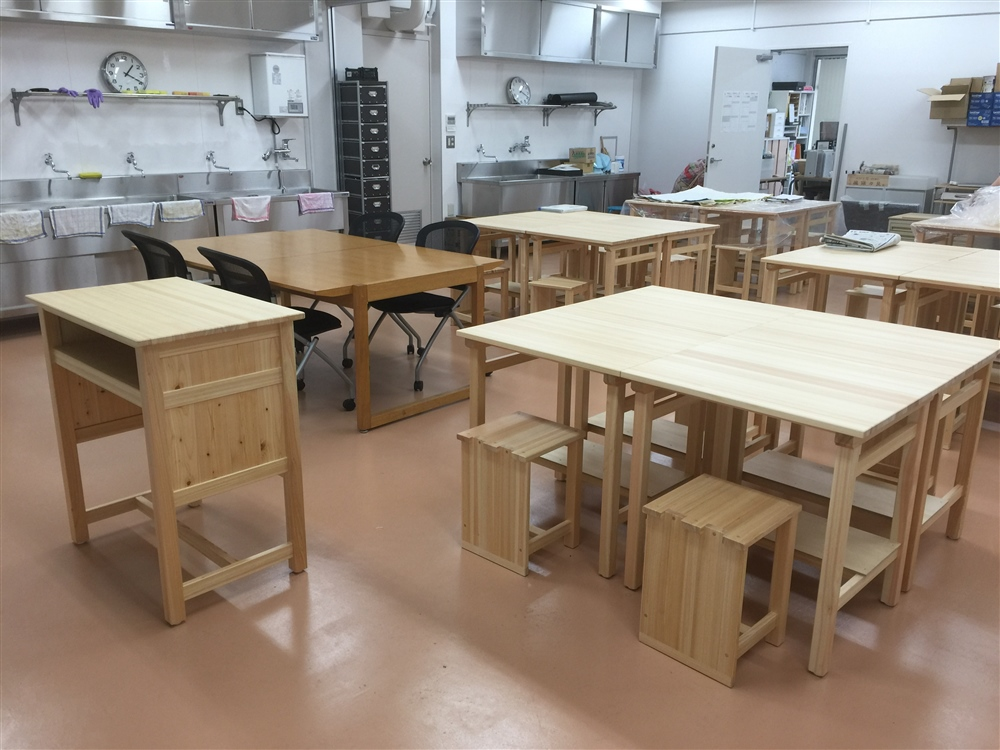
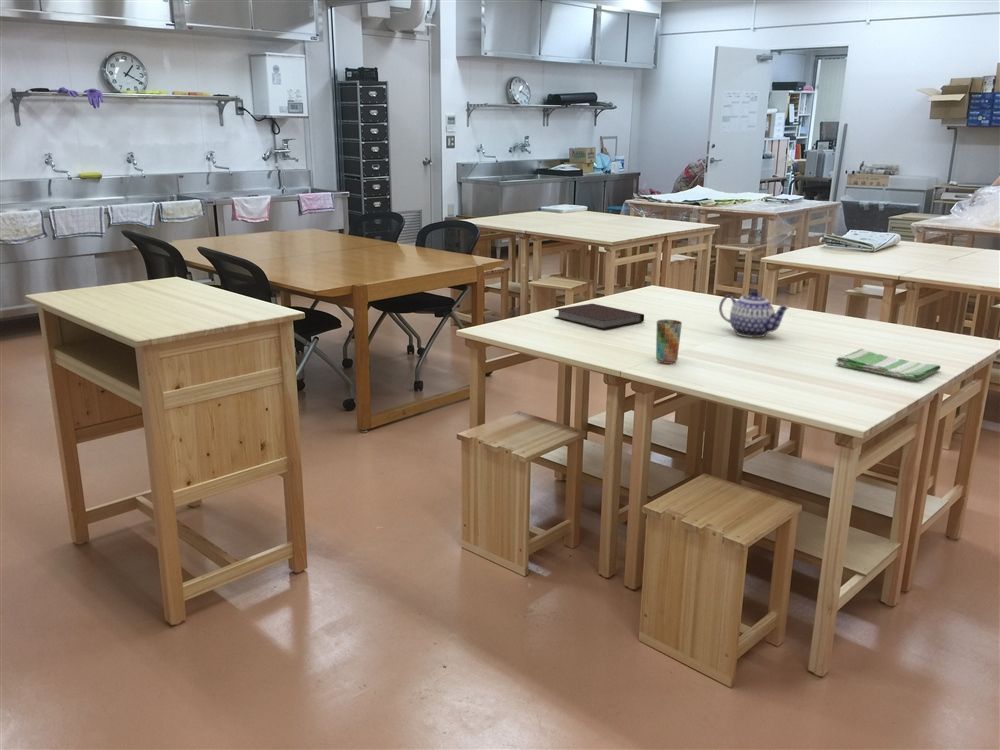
+ teapot (752, 312)
+ dish towel (887, 363)
+ notebook (598, 315)
+ cup (667, 341)
